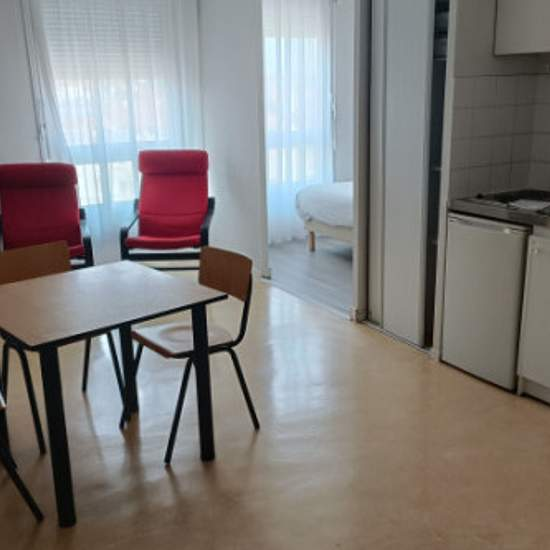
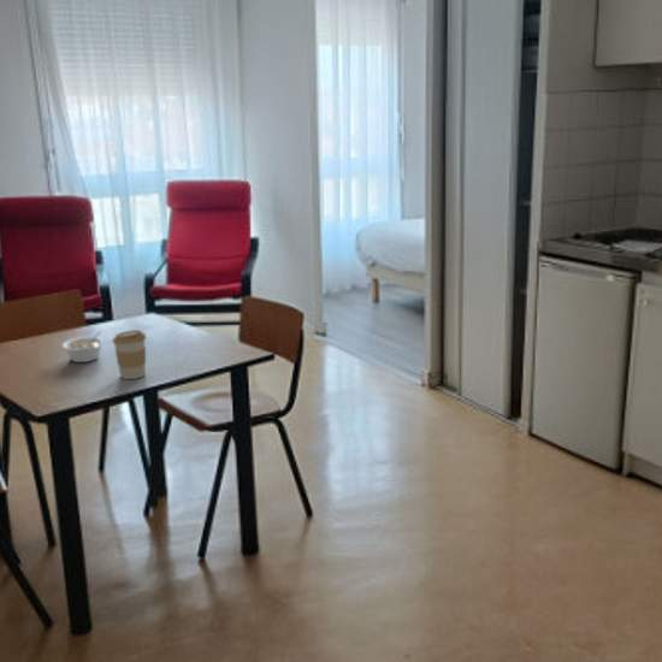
+ coffee cup (130, 353)
+ legume (83, 348)
